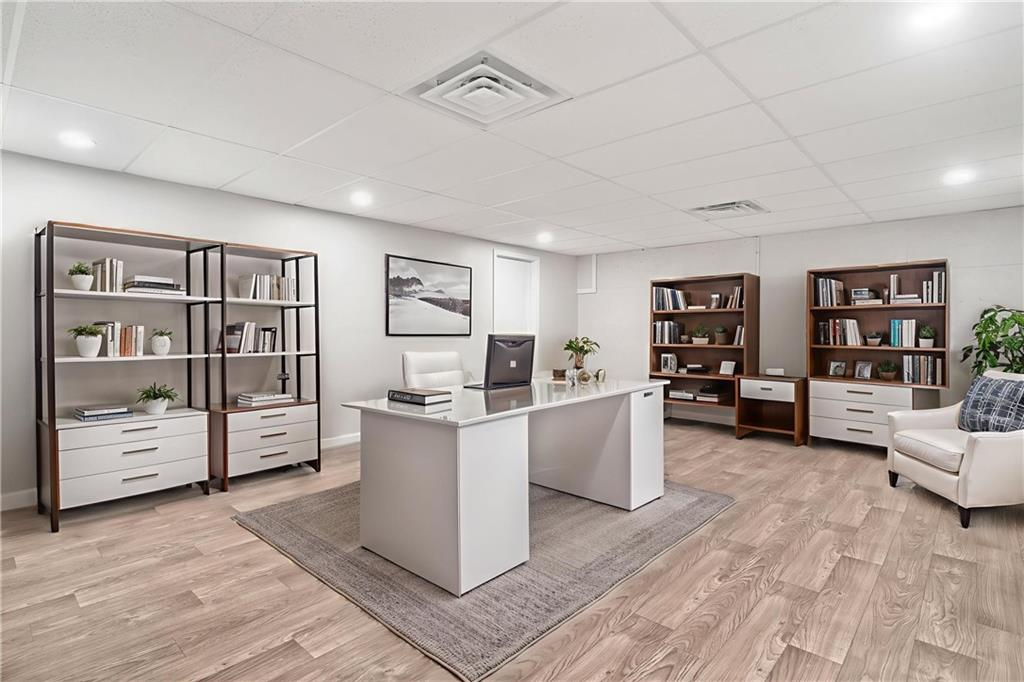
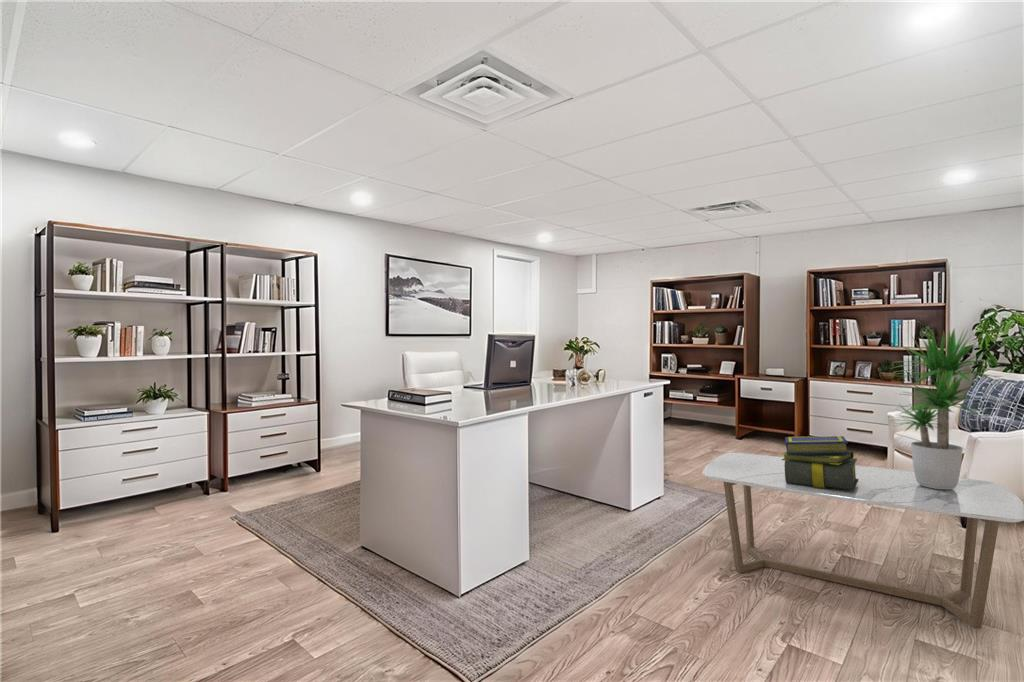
+ stack of books (817, 459)
+ potted plant (944, 407)
+ coffee table (851, 501)
